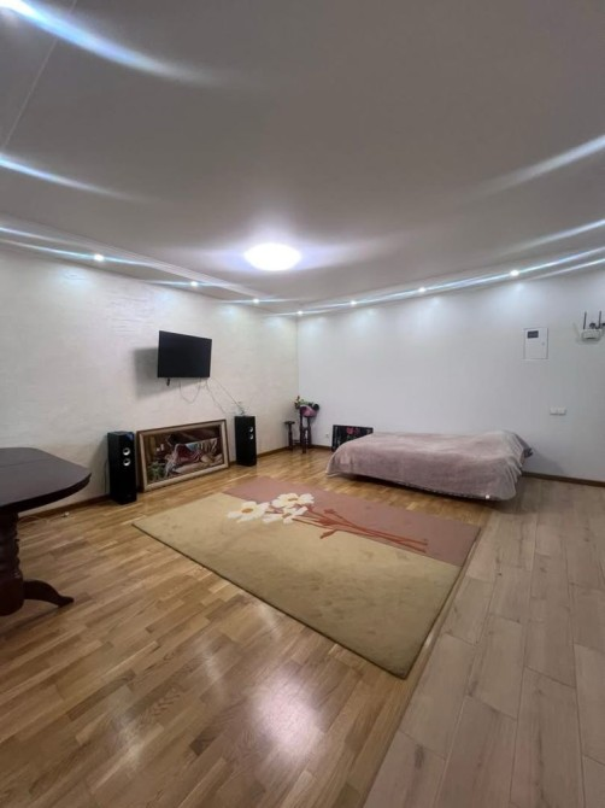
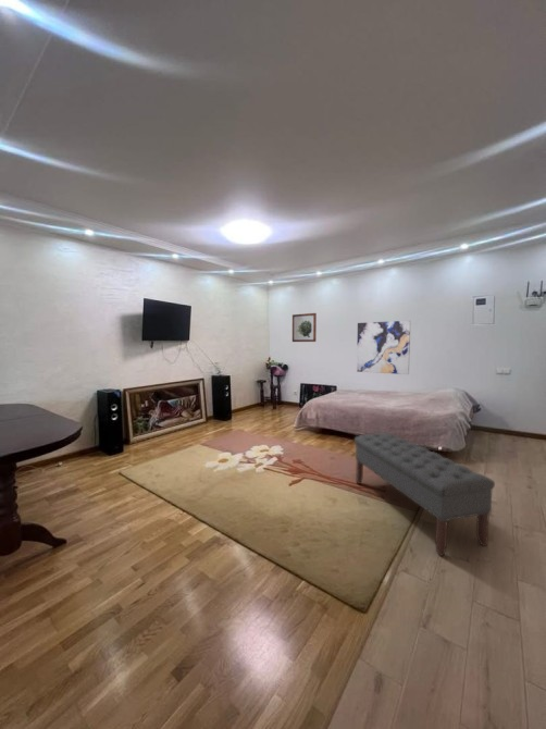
+ wall art (382, 347)
+ bench (410, 480)
+ wall art (303, 328)
